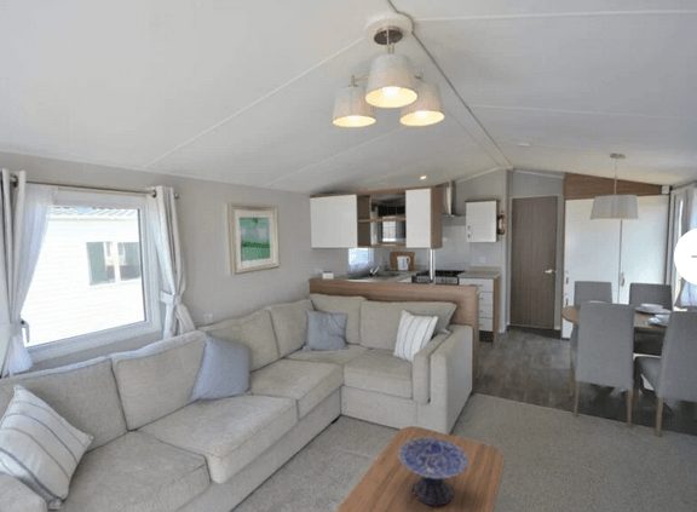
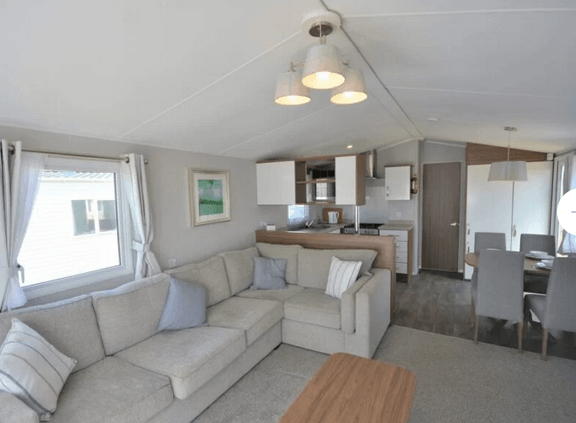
- decorative bowl (432, 473)
